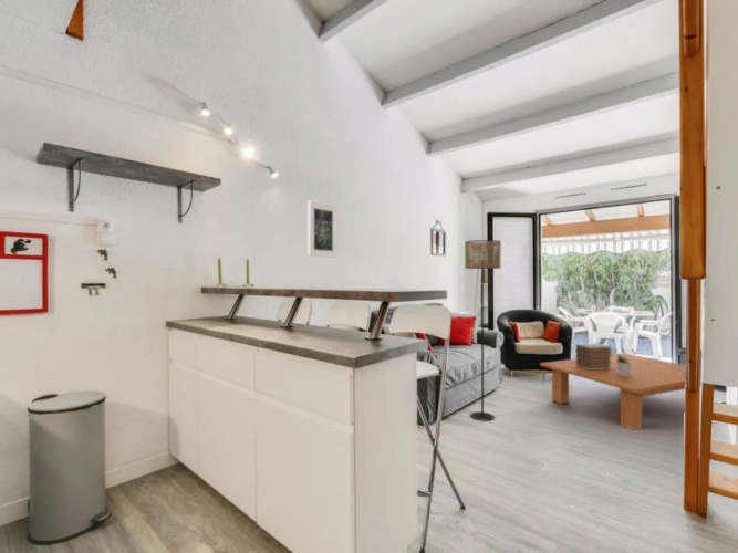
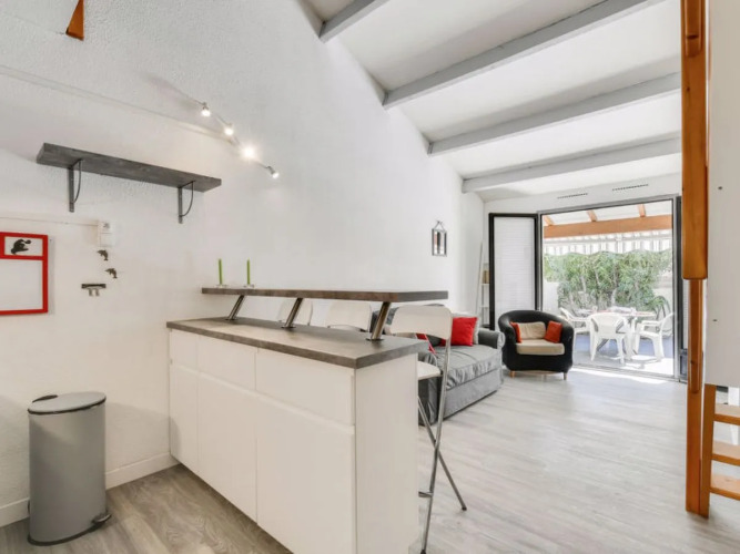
- book stack (593, 355)
- coffee table (628, 387)
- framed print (323, 230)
- floor lamp (482, 328)
- potted plant (623, 363)
